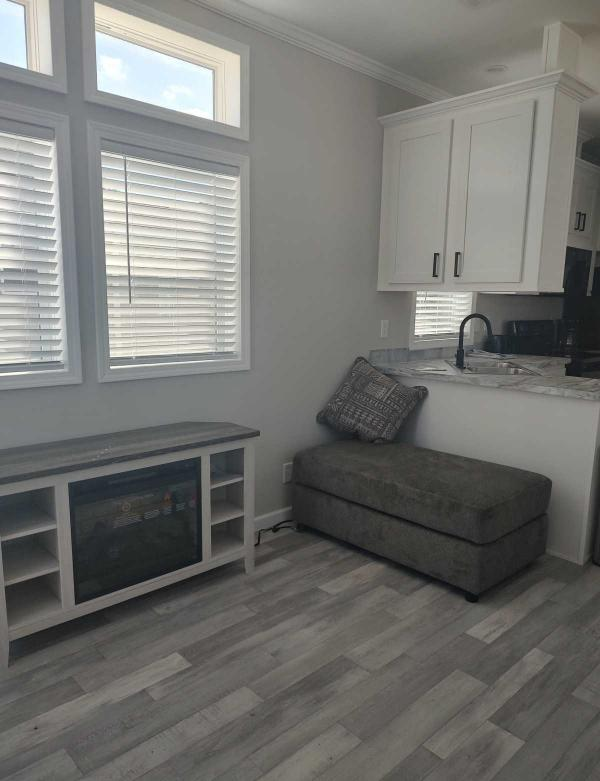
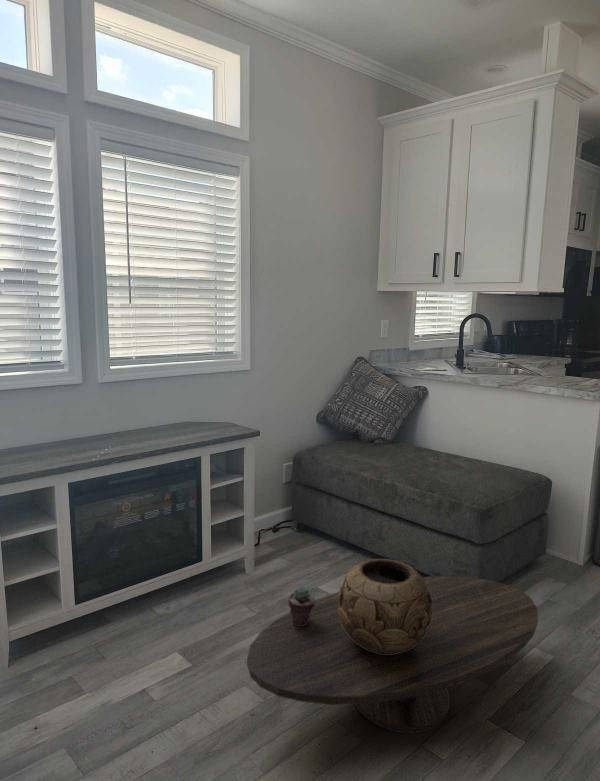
+ decorative bowl (384, 604)
+ coffee table (401, 661)
+ potted succulent (301, 604)
